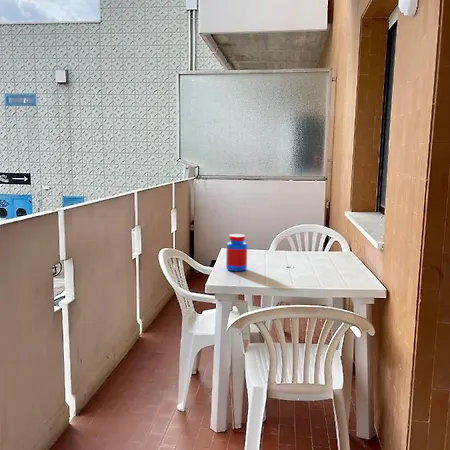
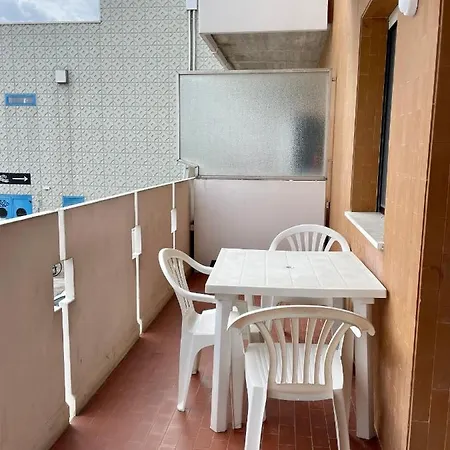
- jar (236, 252)
